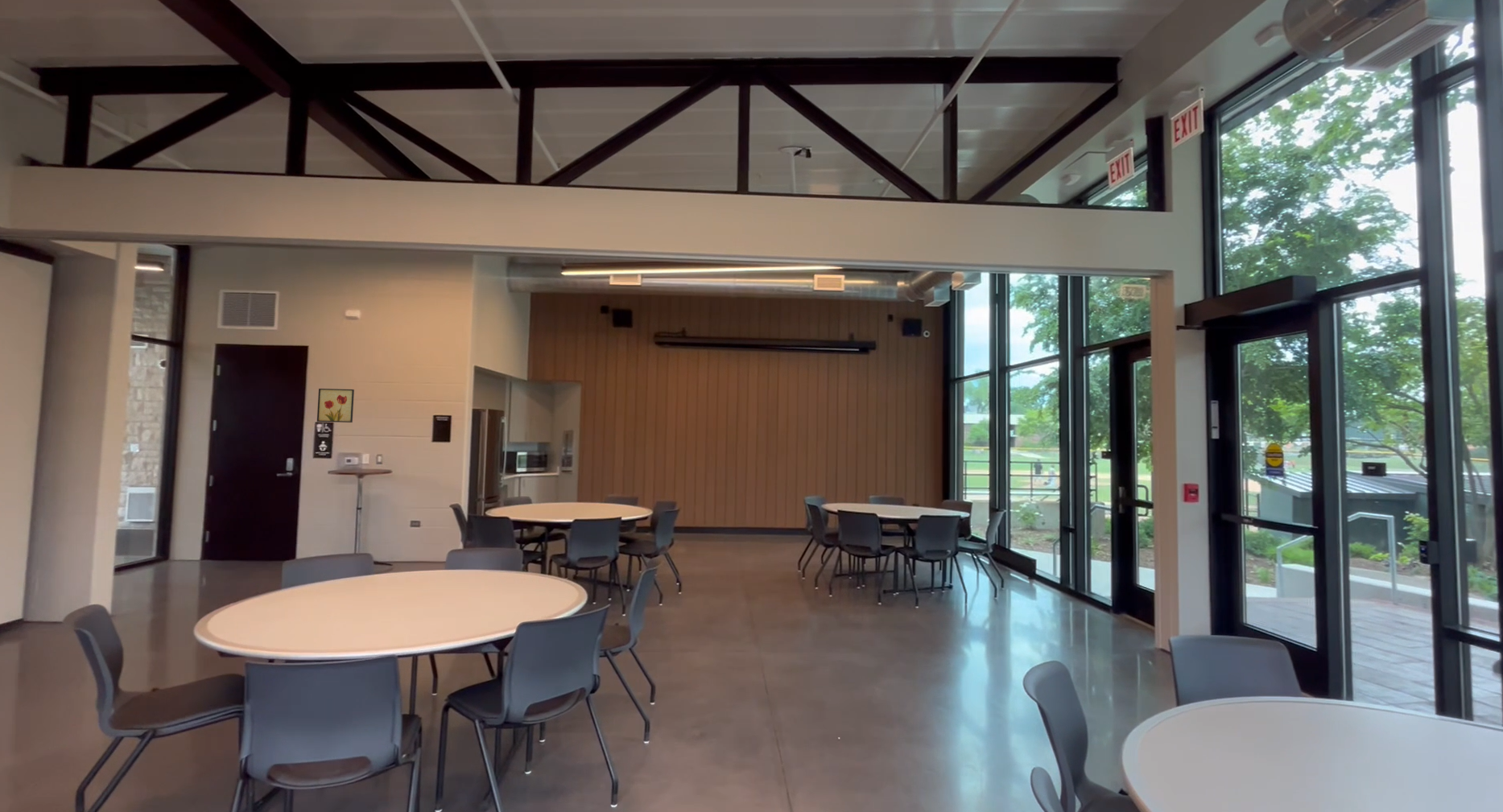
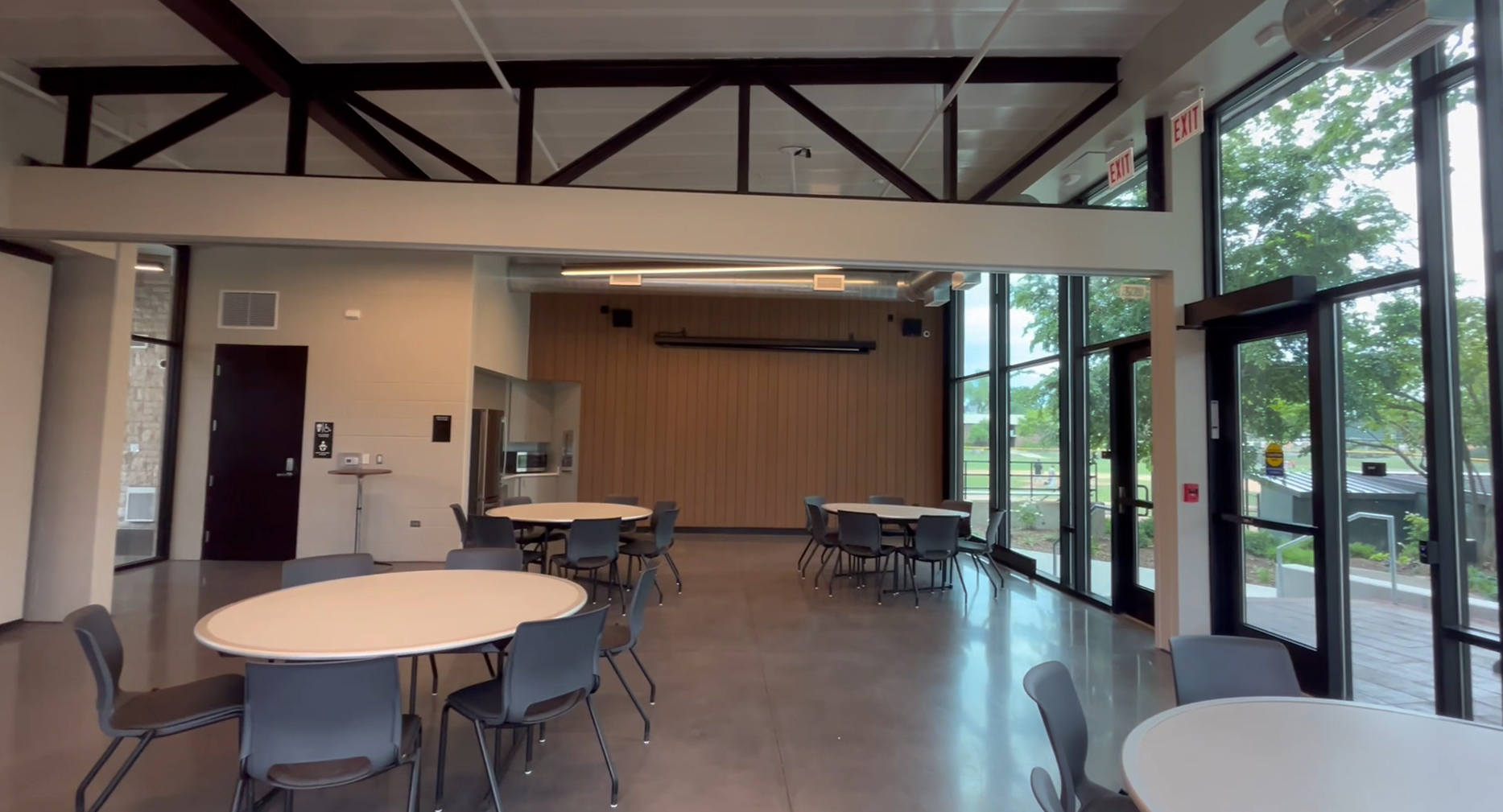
- wall art (336, 405)
